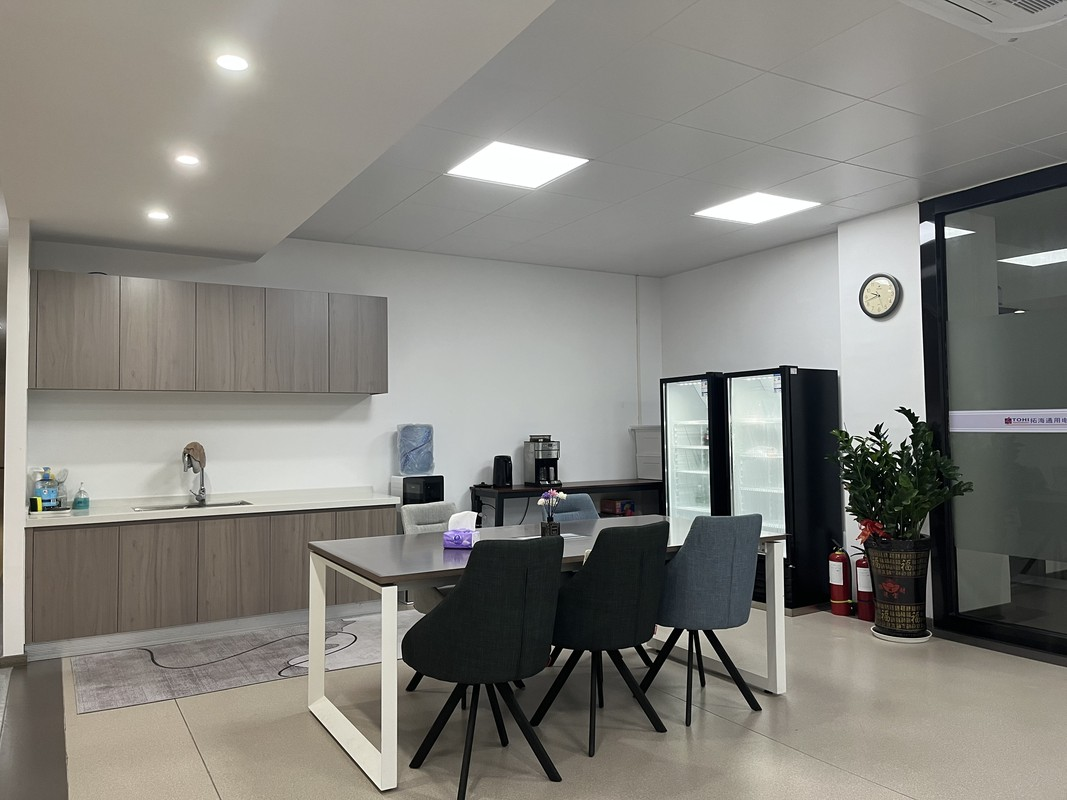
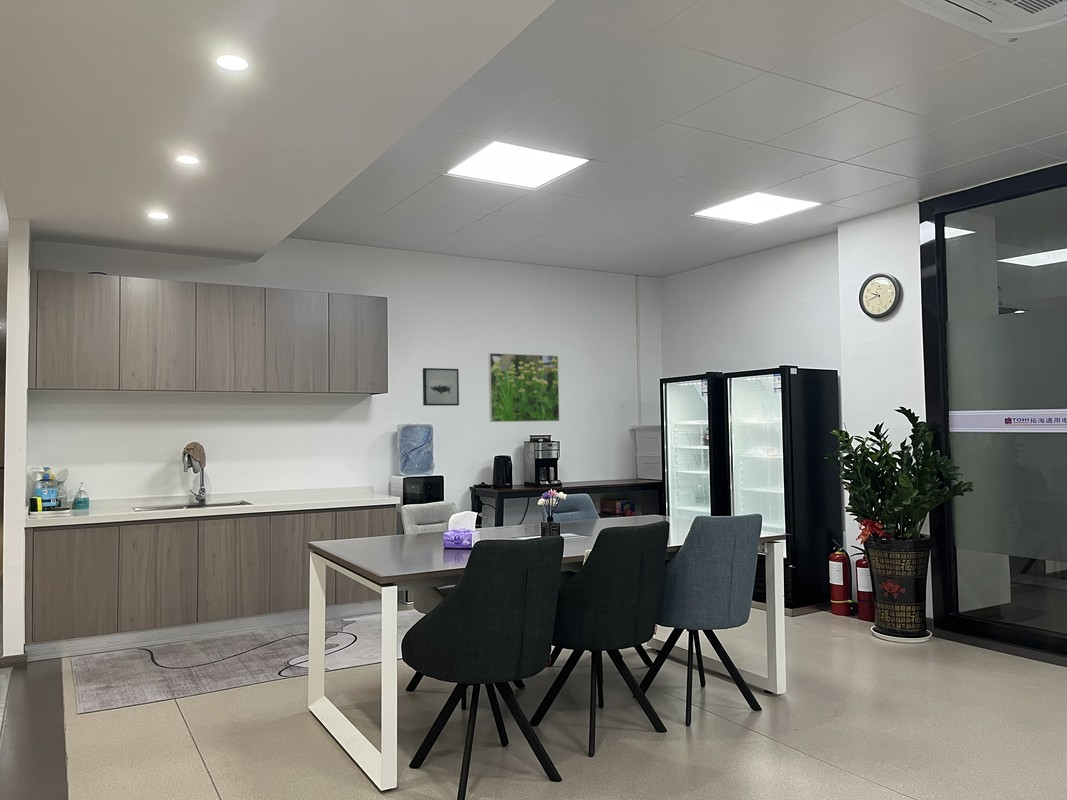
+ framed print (524, 388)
+ wall art (441, 387)
